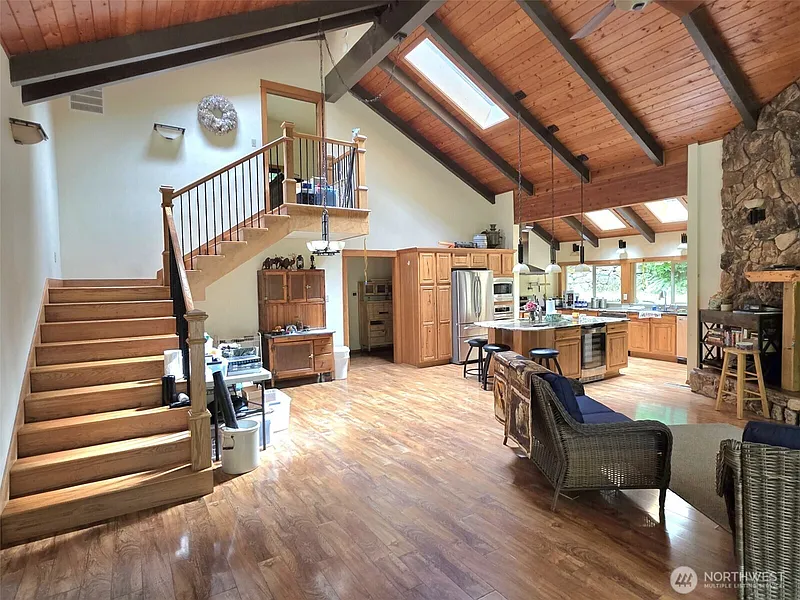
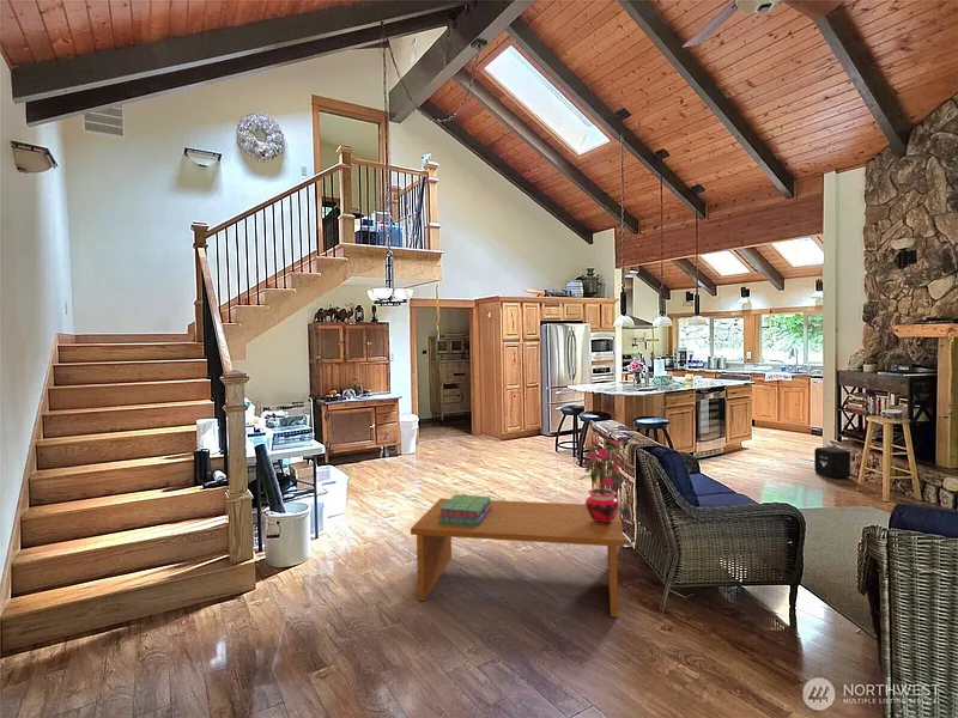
+ stack of books (465, 509)
+ coffee table (520, 540)
+ potted flower (600, 480)
+ air purifier (831, 462)
